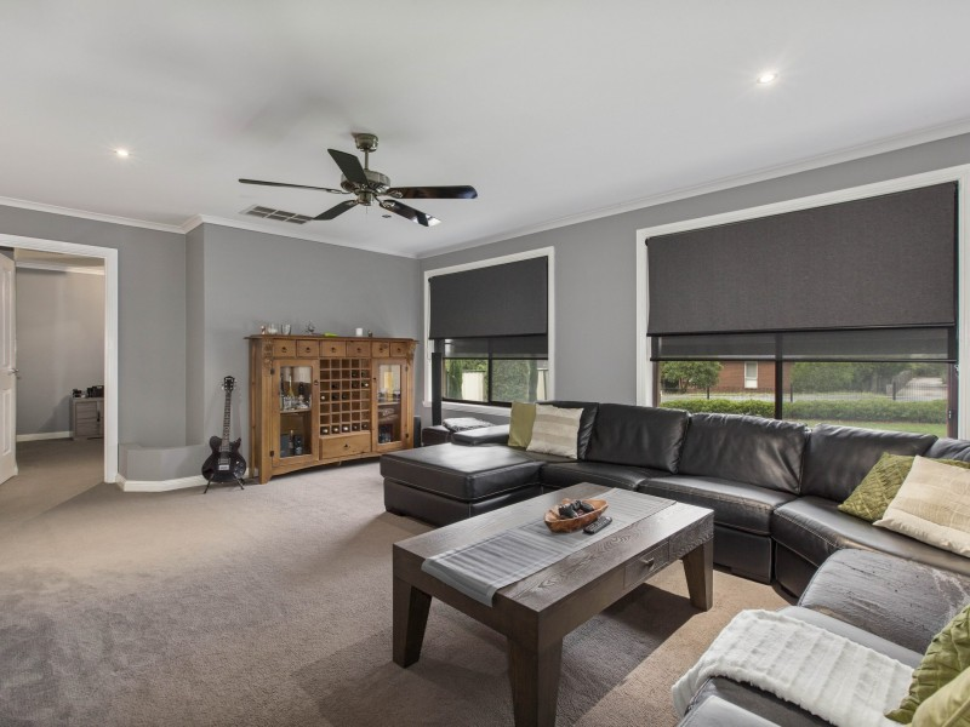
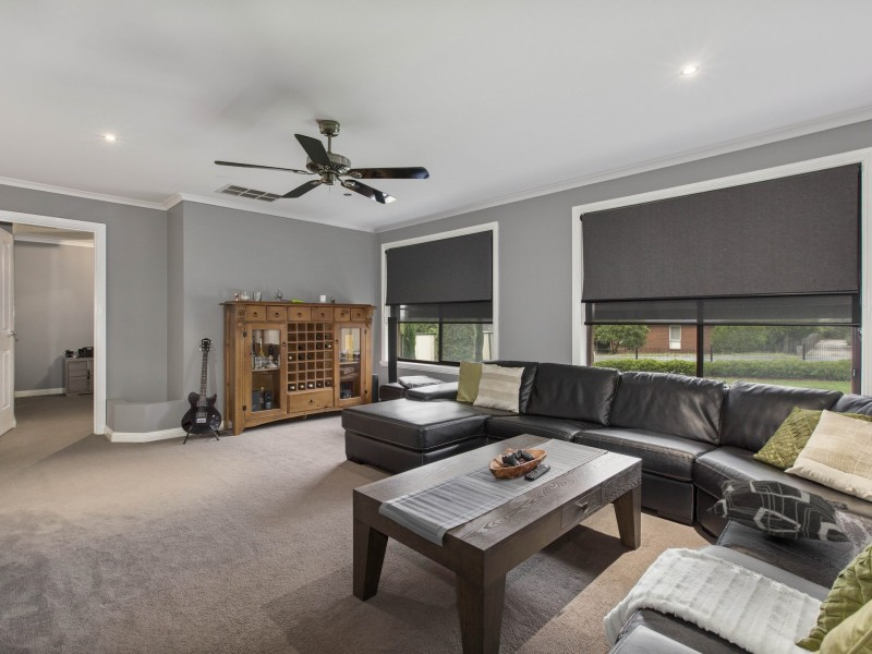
+ decorative pillow (777, 507)
